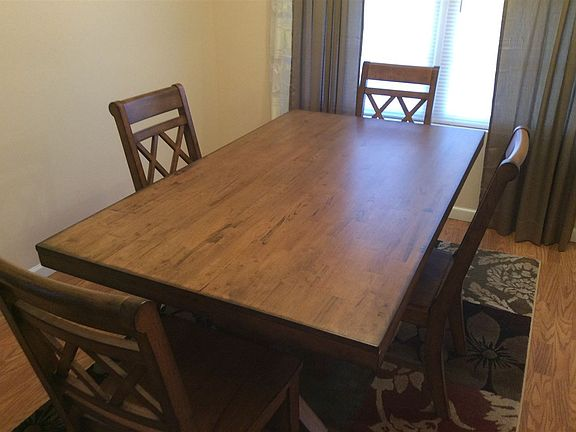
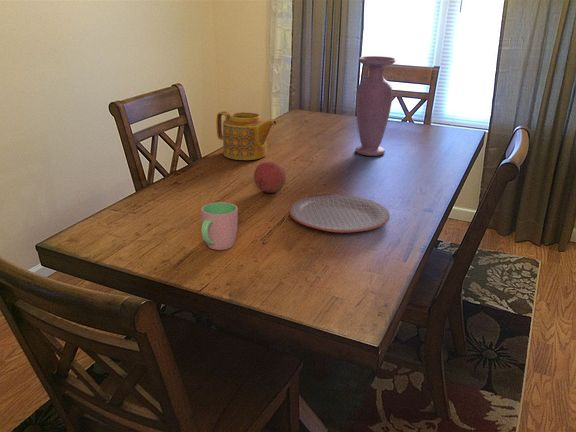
+ fruit (270, 176)
+ plate (338, 214)
+ teapot (246, 135)
+ cup (216, 228)
+ vase (373, 106)
